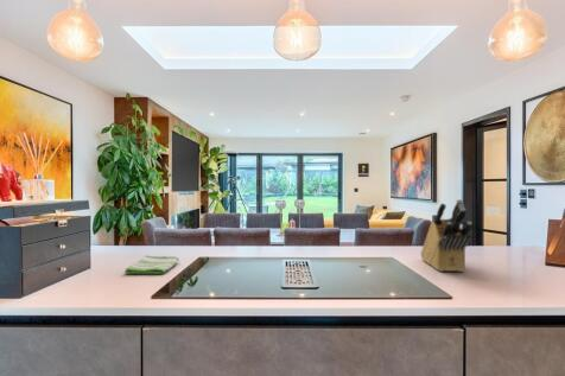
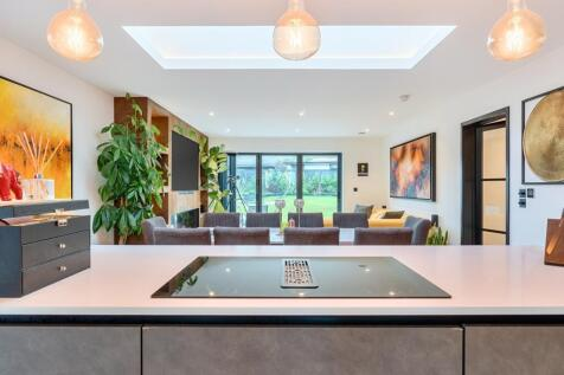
- dish towel (153, 263)
- knife block (444, 232)
